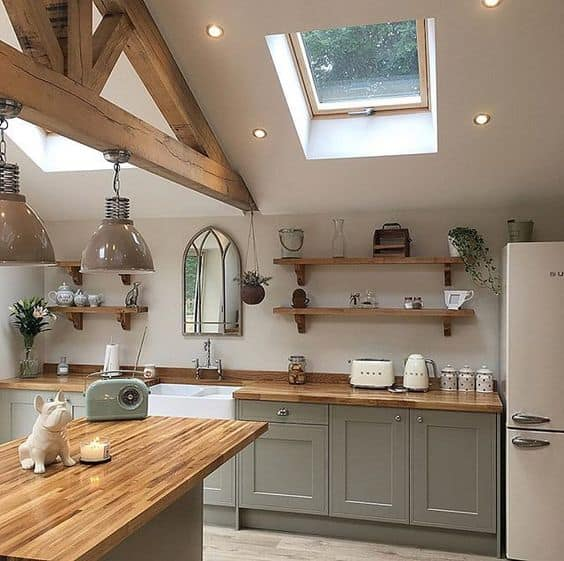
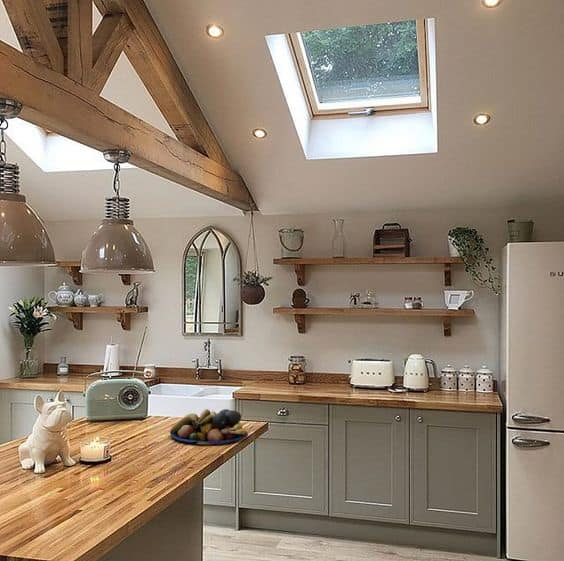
+ fruit bowl (209, 422)
